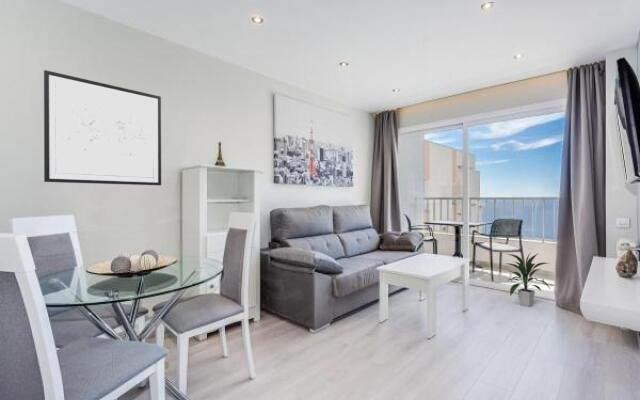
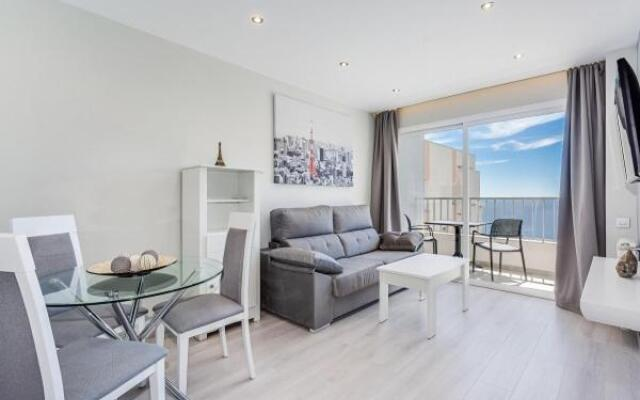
- indoor plant (524, 277)
- wall art (108, 134)
